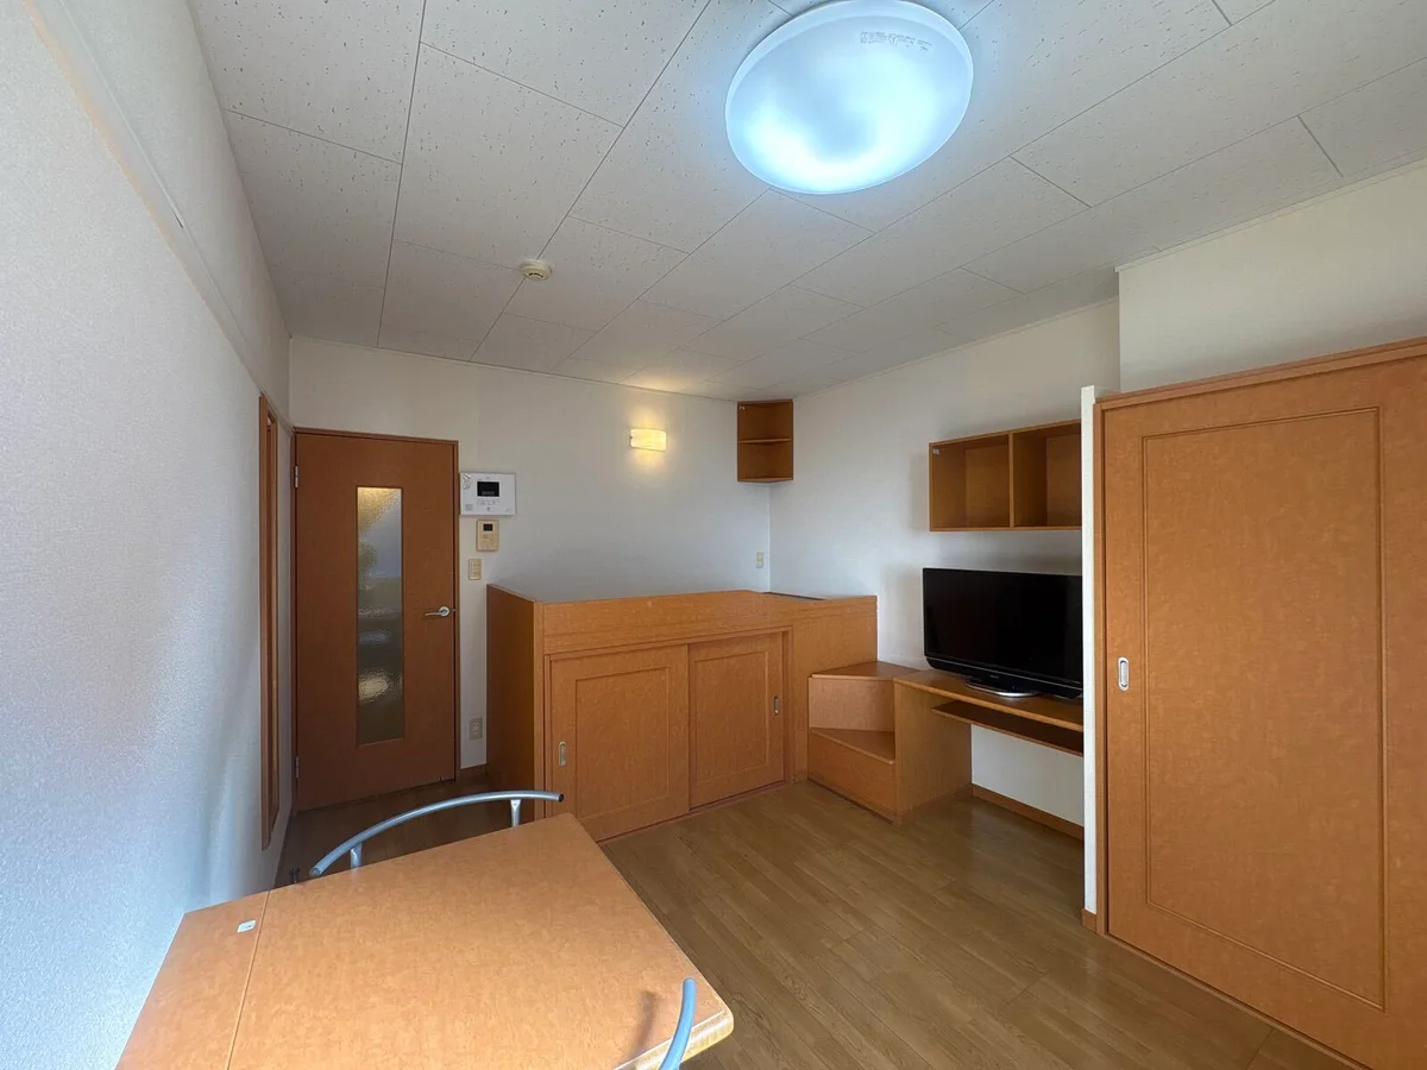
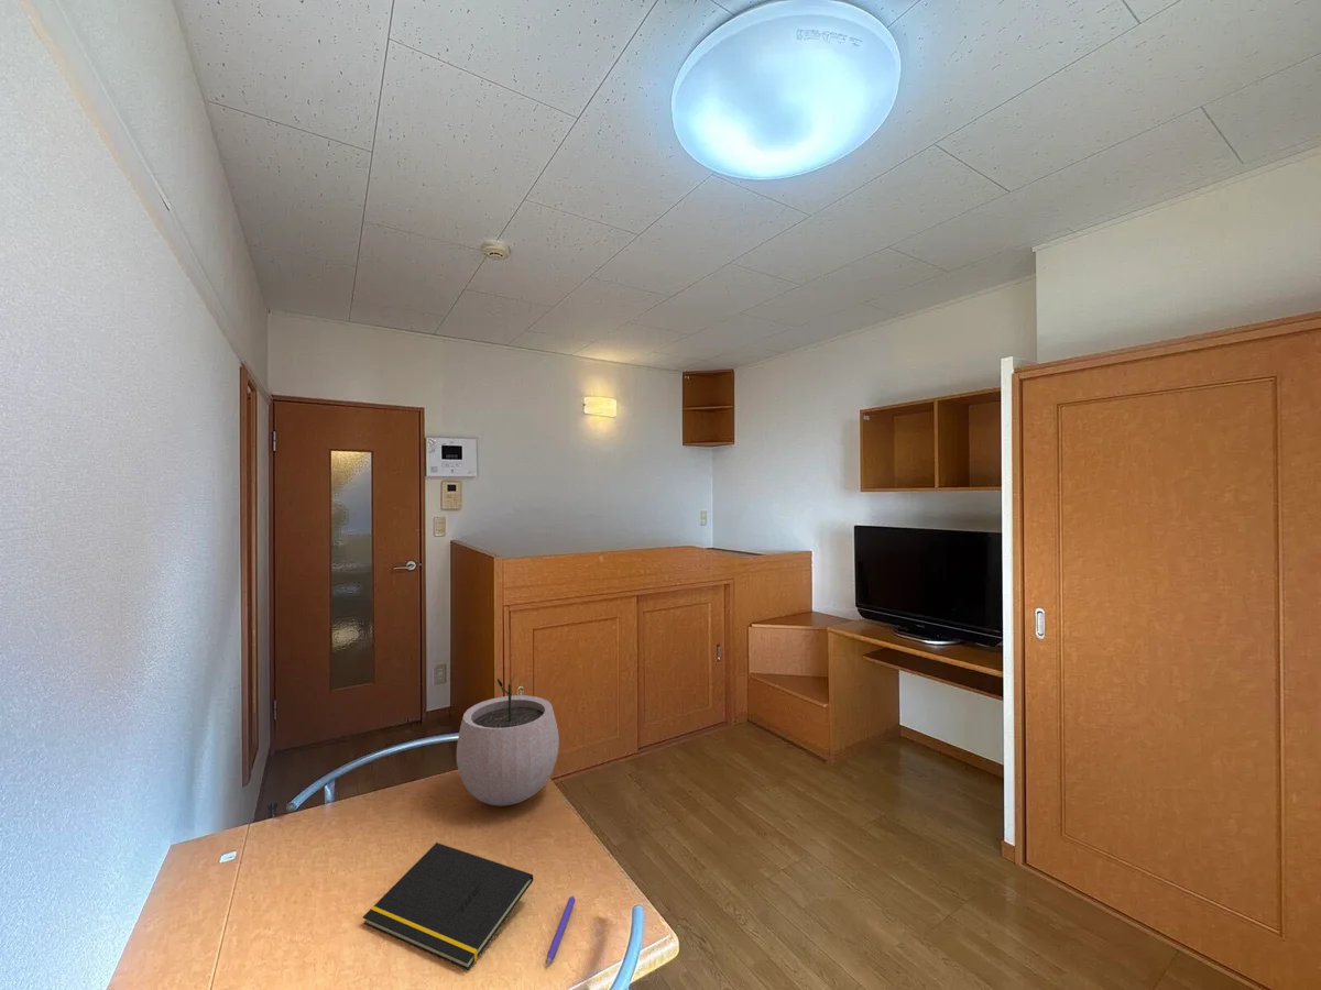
+ pen (560, 928)
+ notepad (450, 898)
+ plant pot (509, 734)
